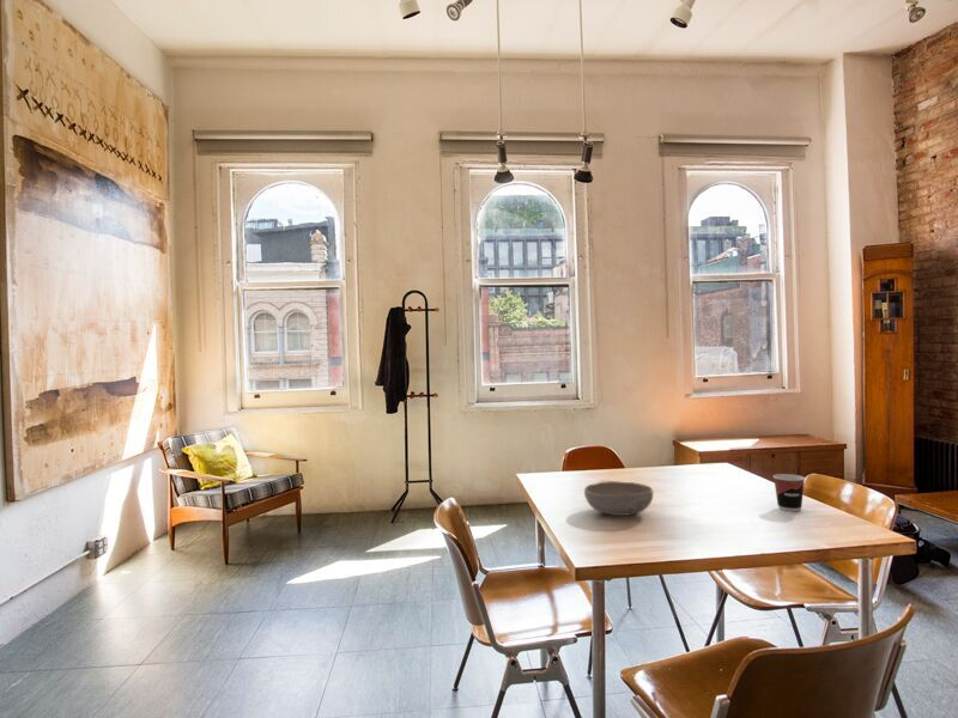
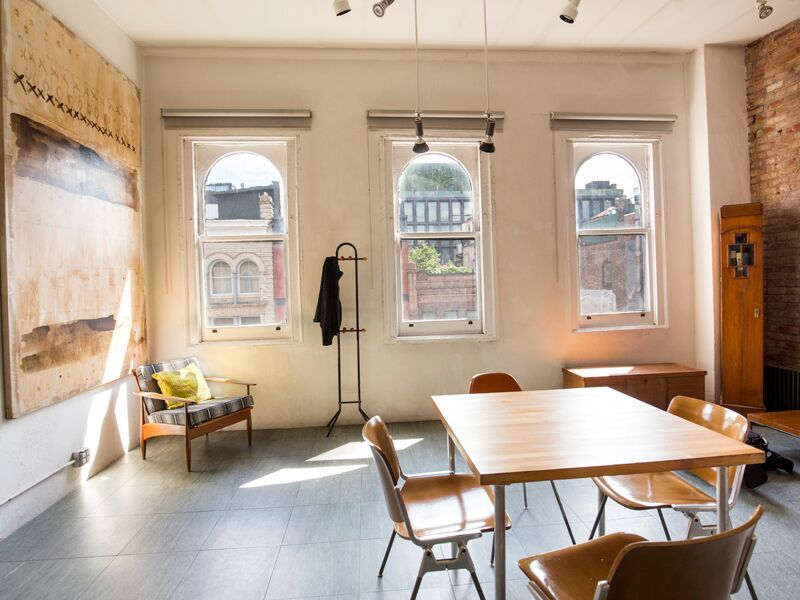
- cup (789, 492)
- bowl (618, 499)
